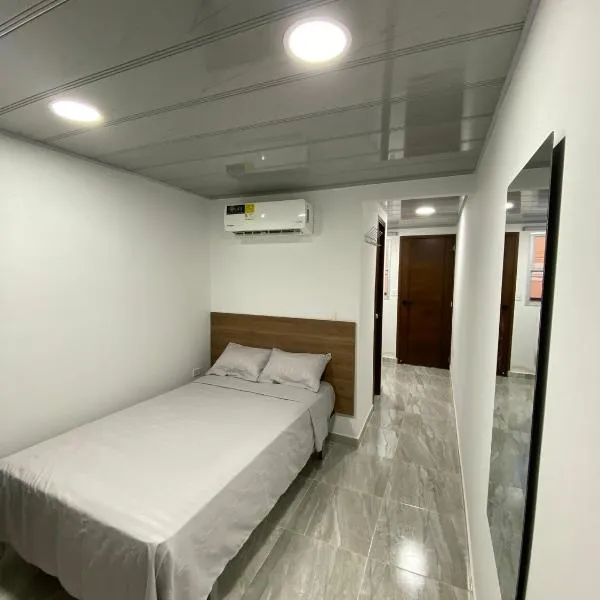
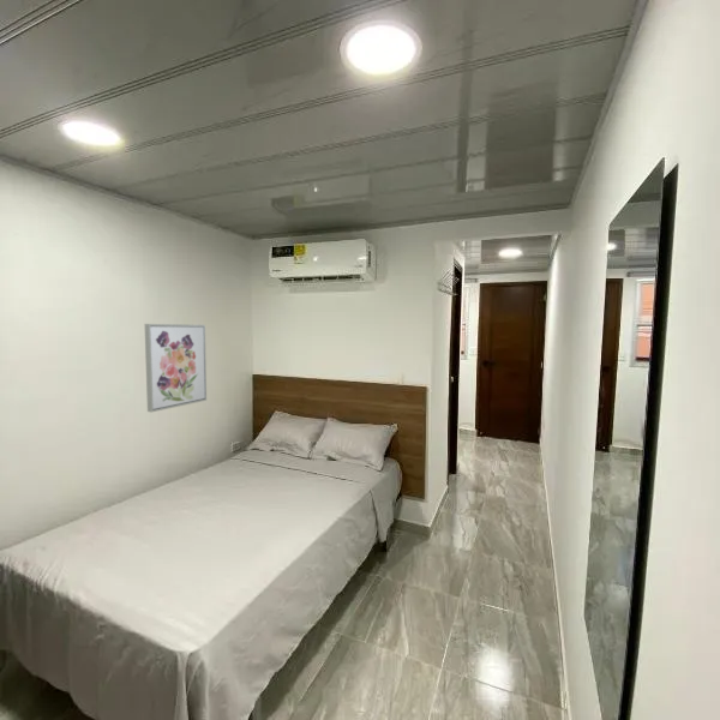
+ wall art (178, 365)
